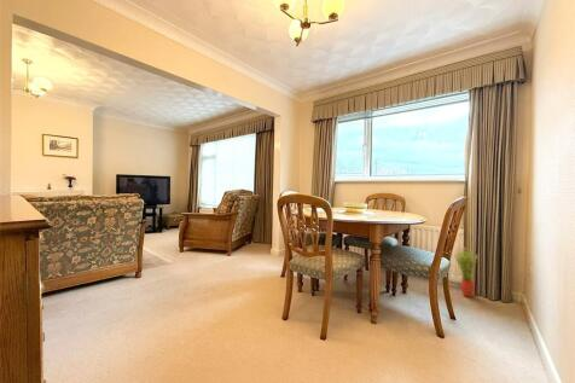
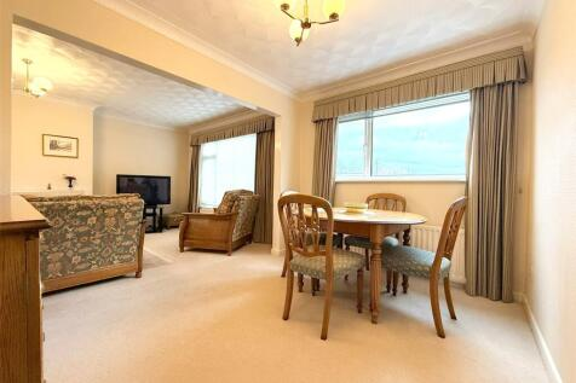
- potted plant (464, 271)
